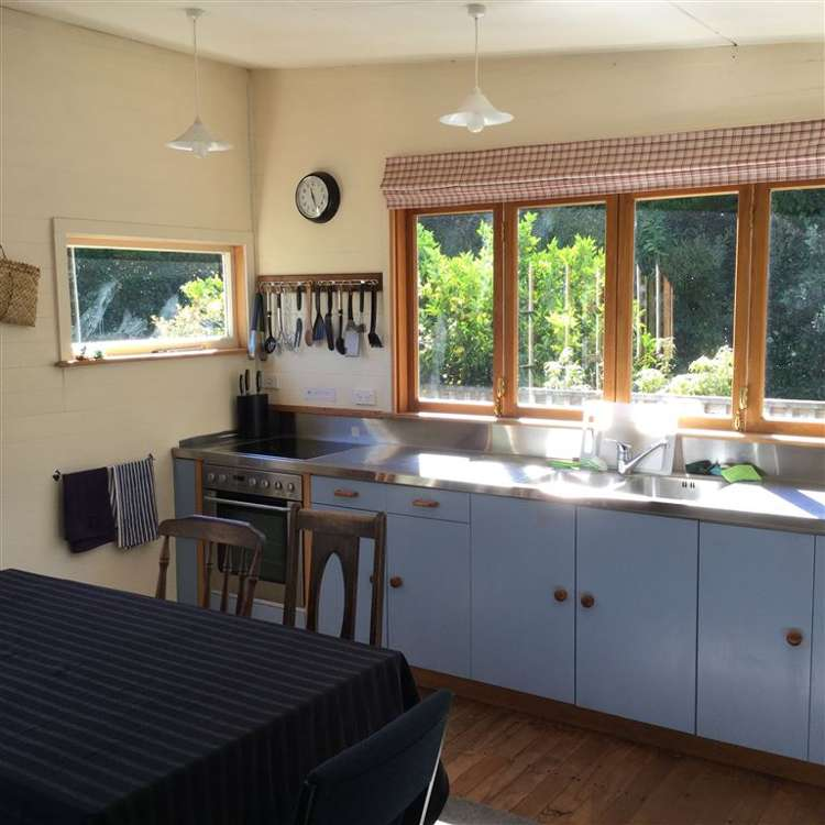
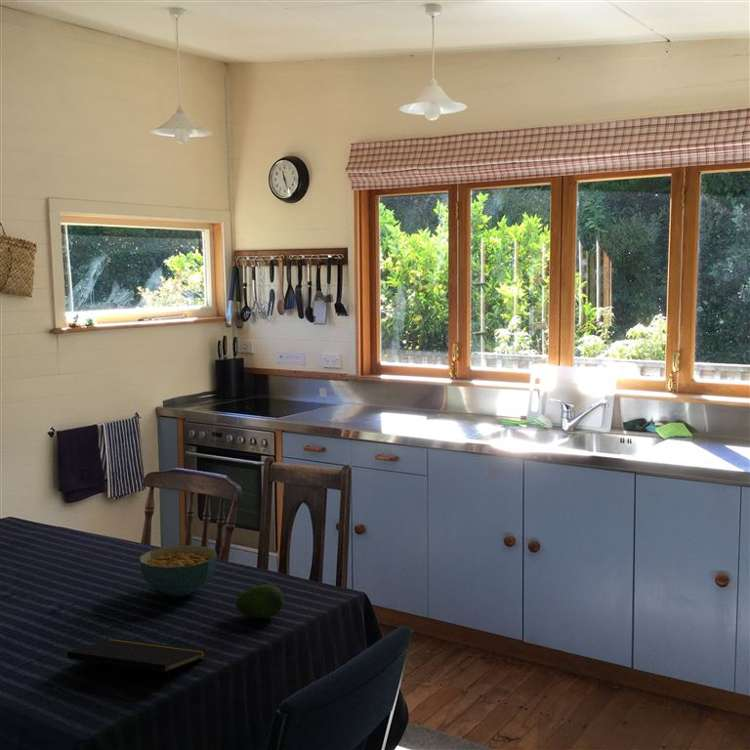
+ notepad (138, 654)
+ cereal bowl (178, 574)
+ fruit (260, 601)
